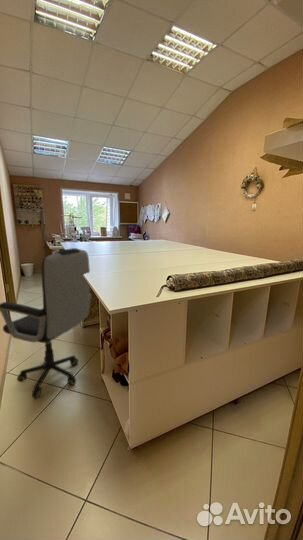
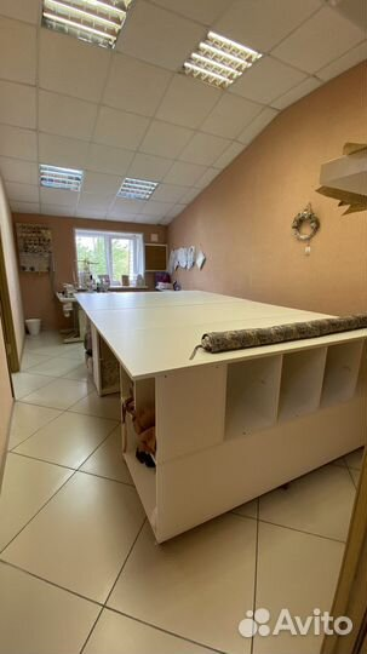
- office chair (50, 317)
